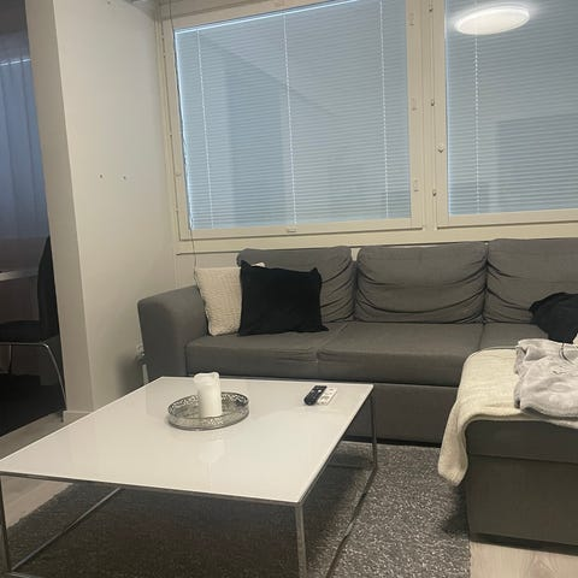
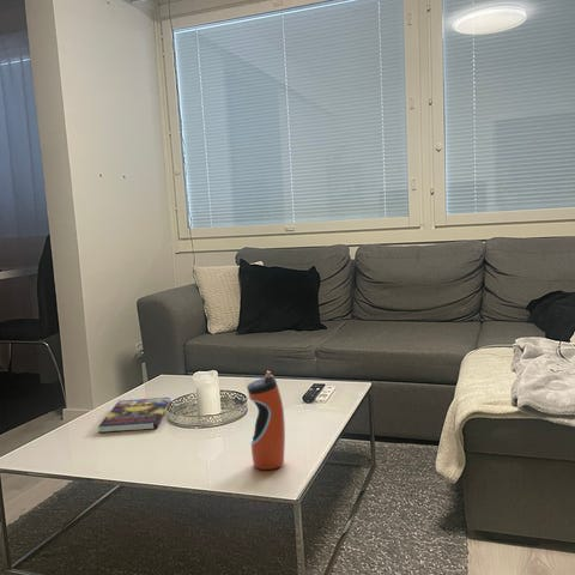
+ water bottle (266, 418)
+ book (137, 413)
